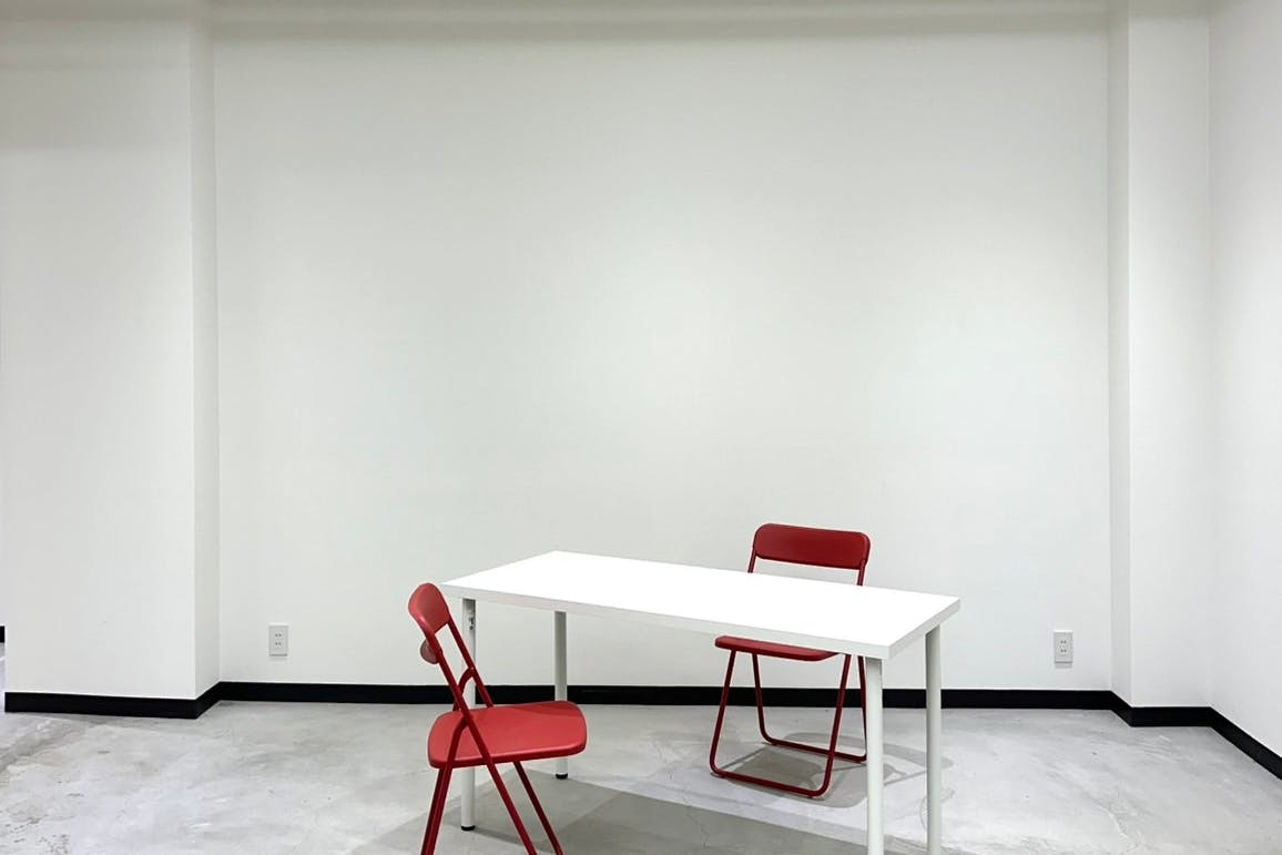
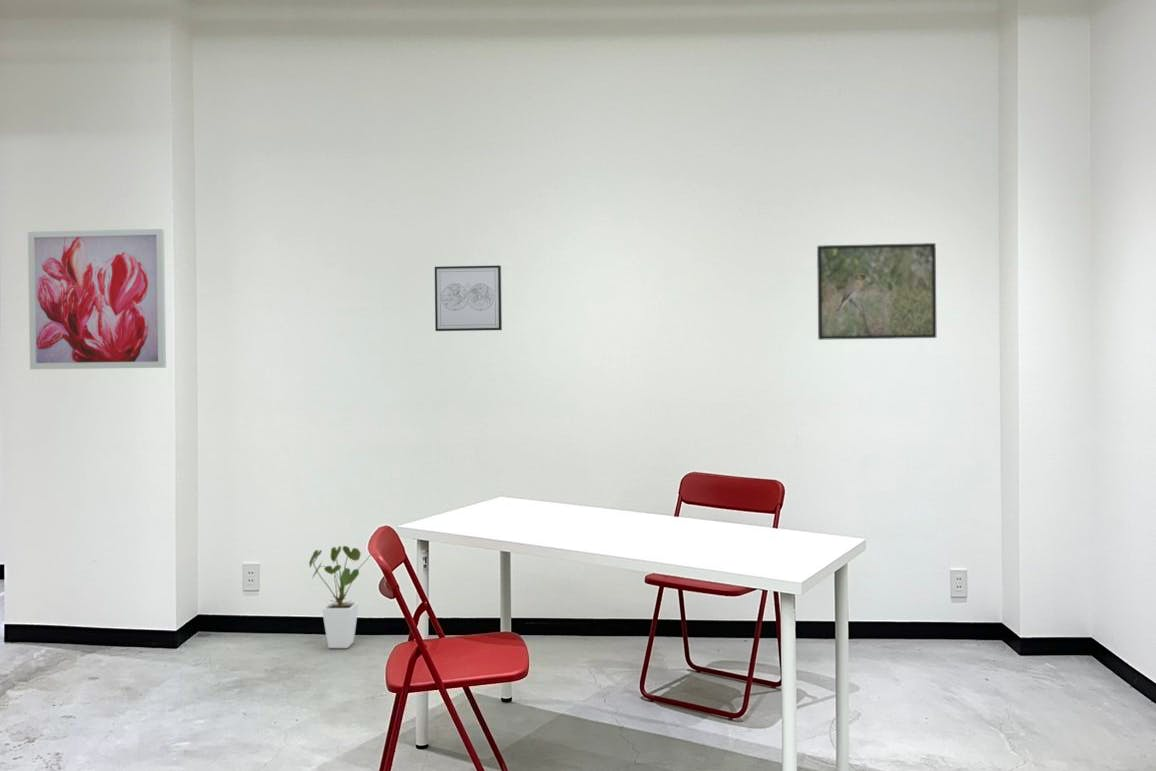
+ house plant (346, 593)
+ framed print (876, 291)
+ wall art (96, 299)
+ wall art (468, 298)
